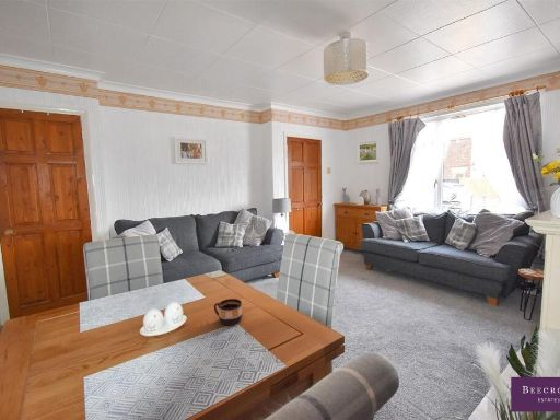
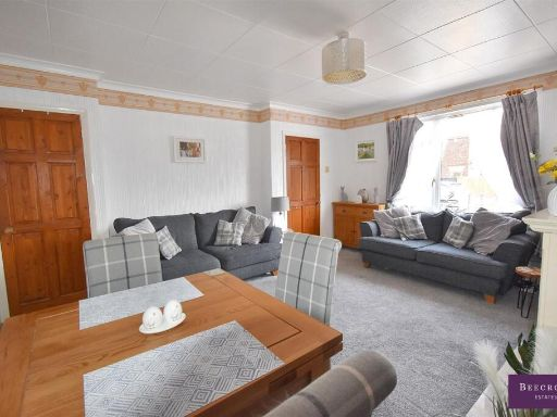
- cup (230, 311)
